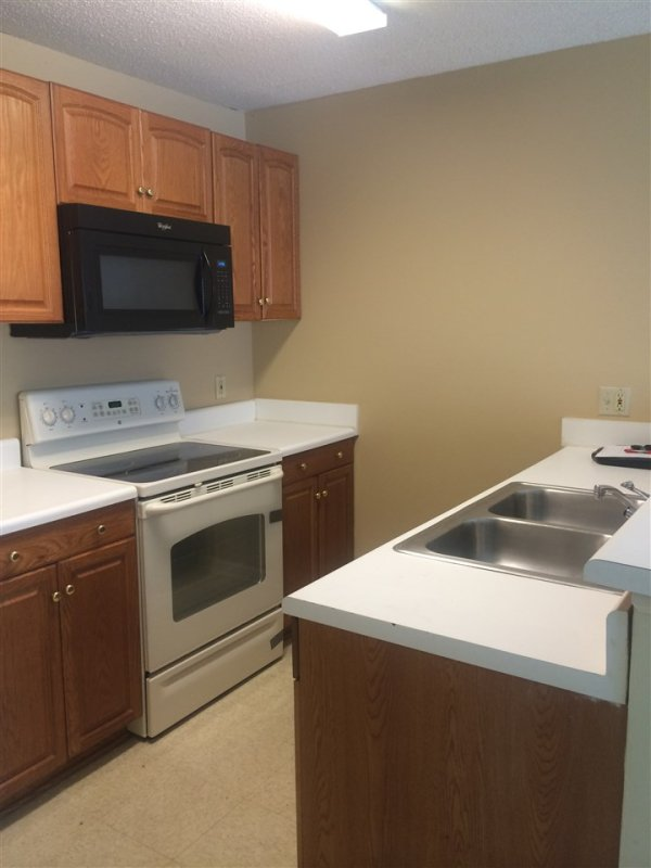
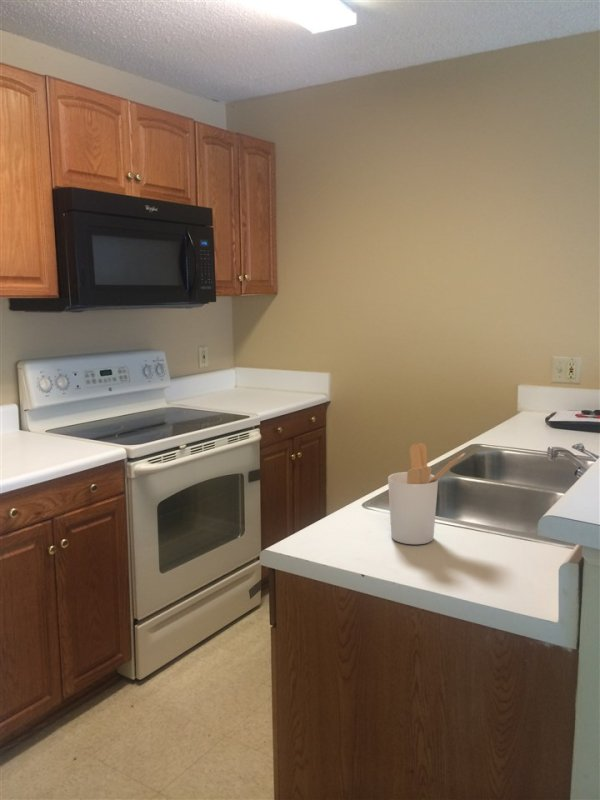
+ utensil holder (426, 494)
